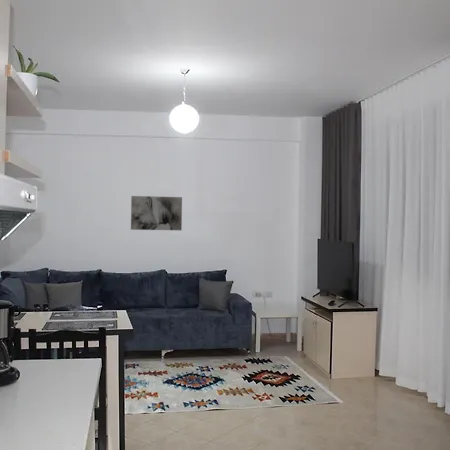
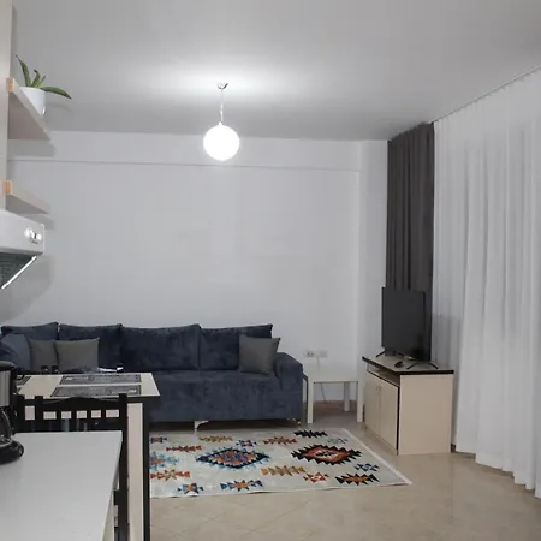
- wall art (156, 213)
